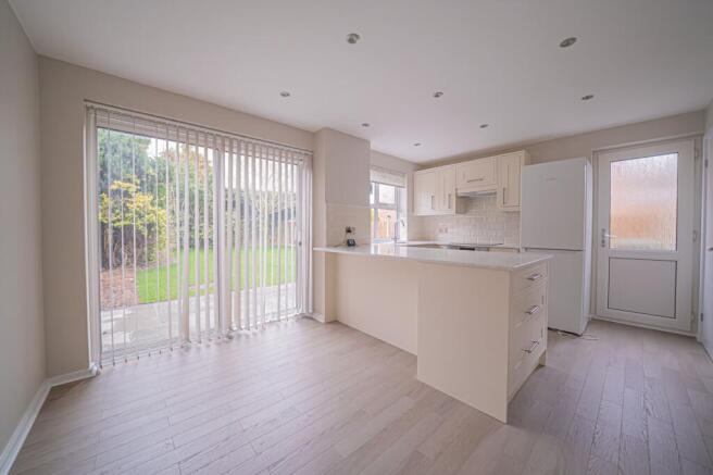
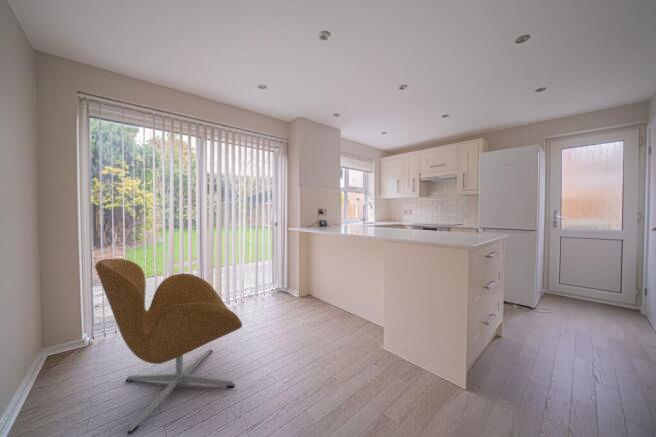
+ armchair (174, 320)
